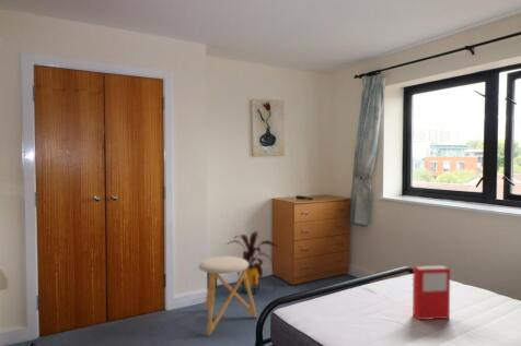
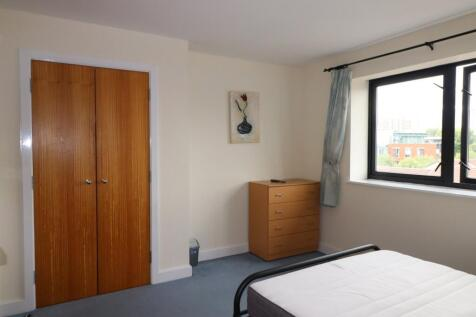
- book (430, 291)
- stool (227, 287)
- house plant (248, 262)
